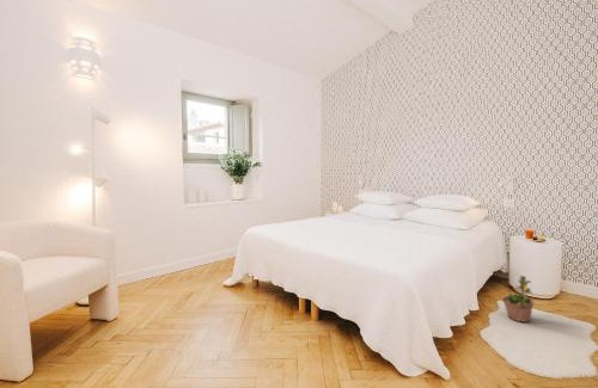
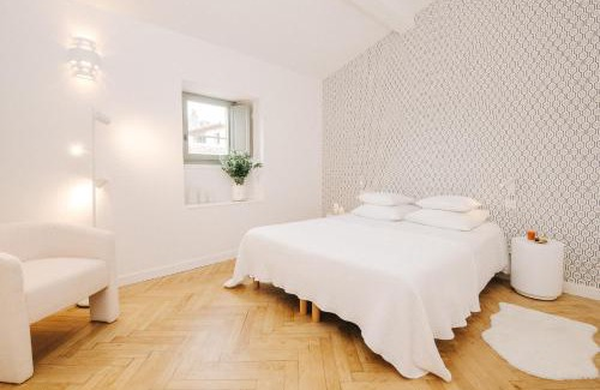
- potted plant (518, 294)
